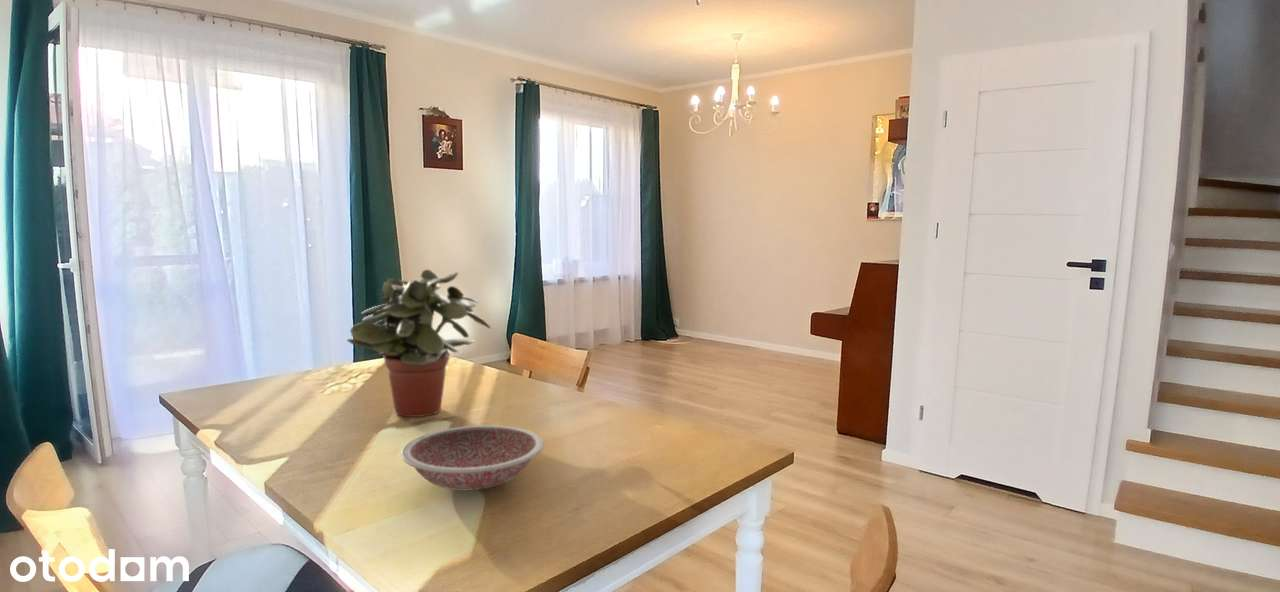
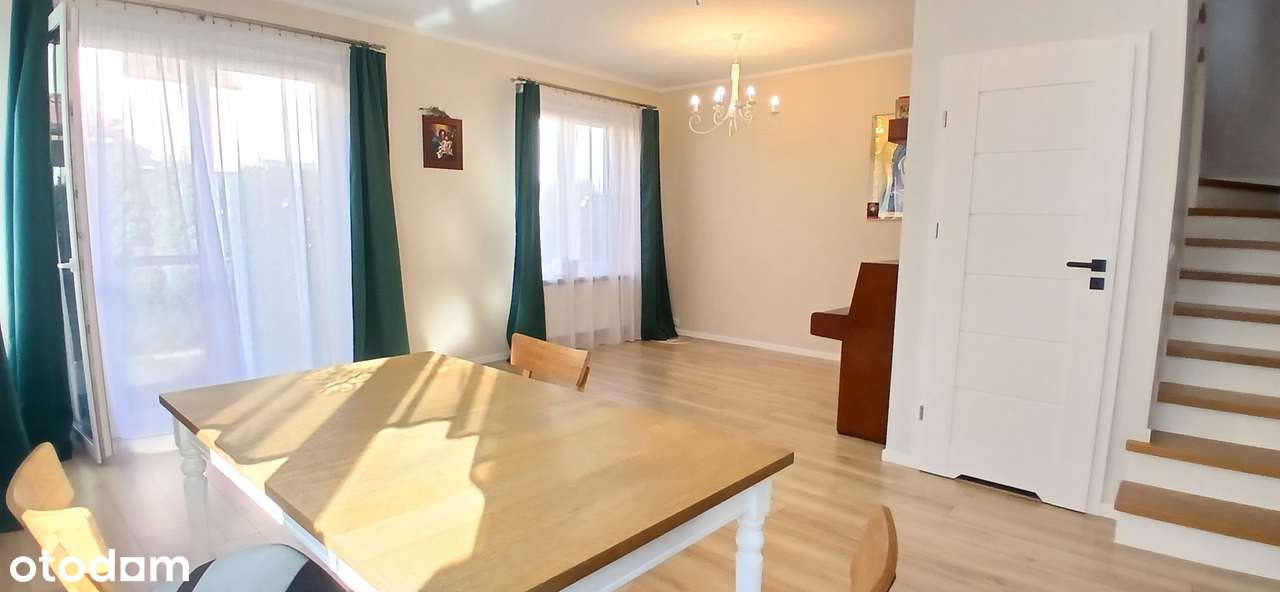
- potted plant (418, 340)
- bowl (474, 463)
